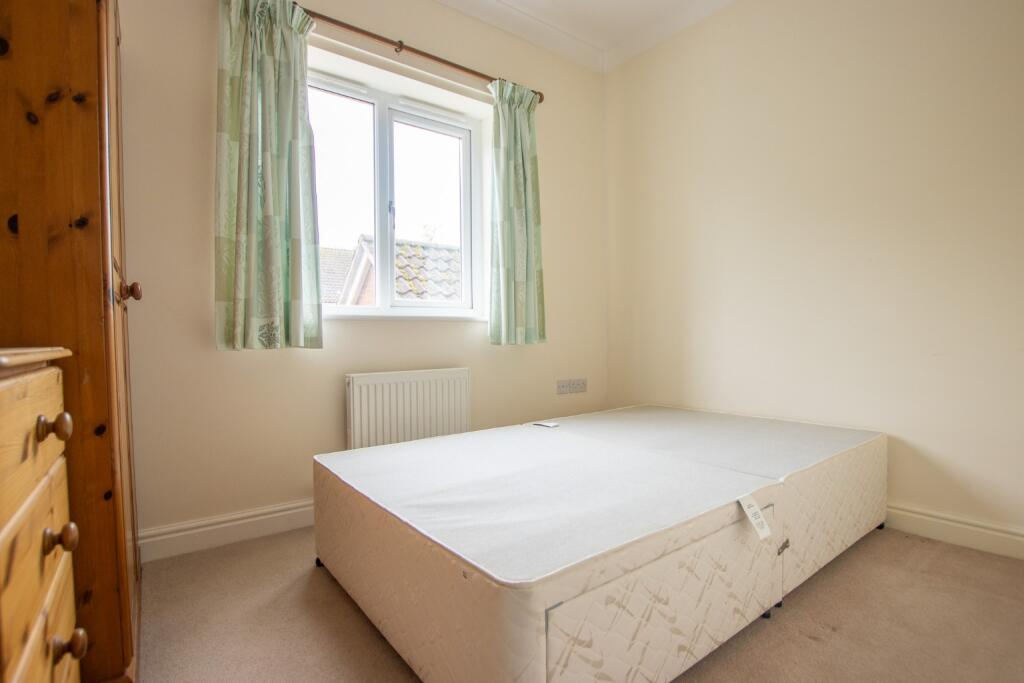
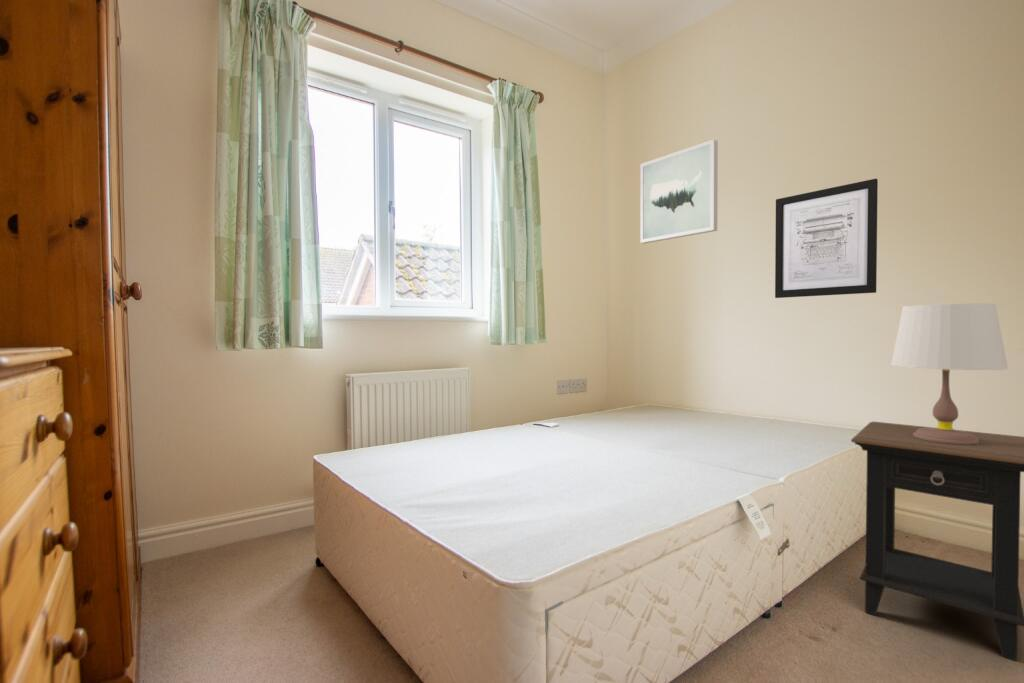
+ side table (943, 496)
+ table lamp (946, 371)
+ wall art (676, 195)
+ wall art (822, 242)
